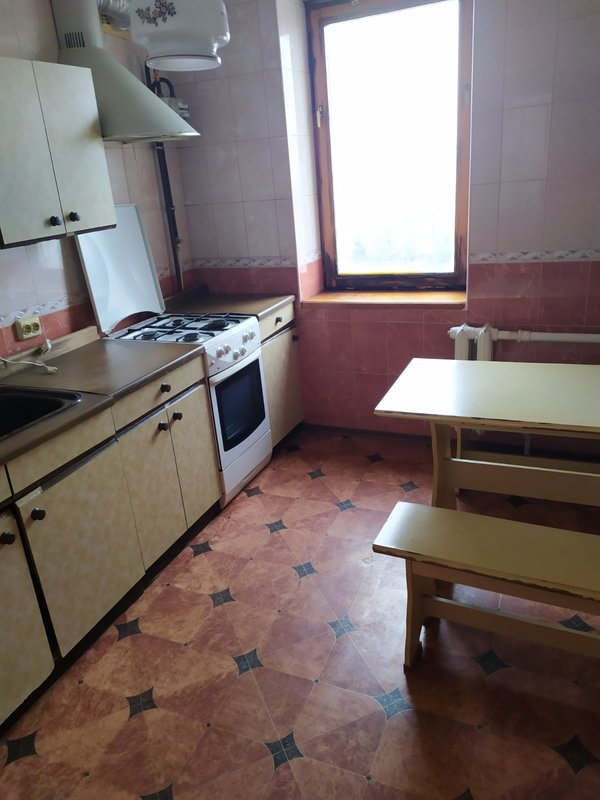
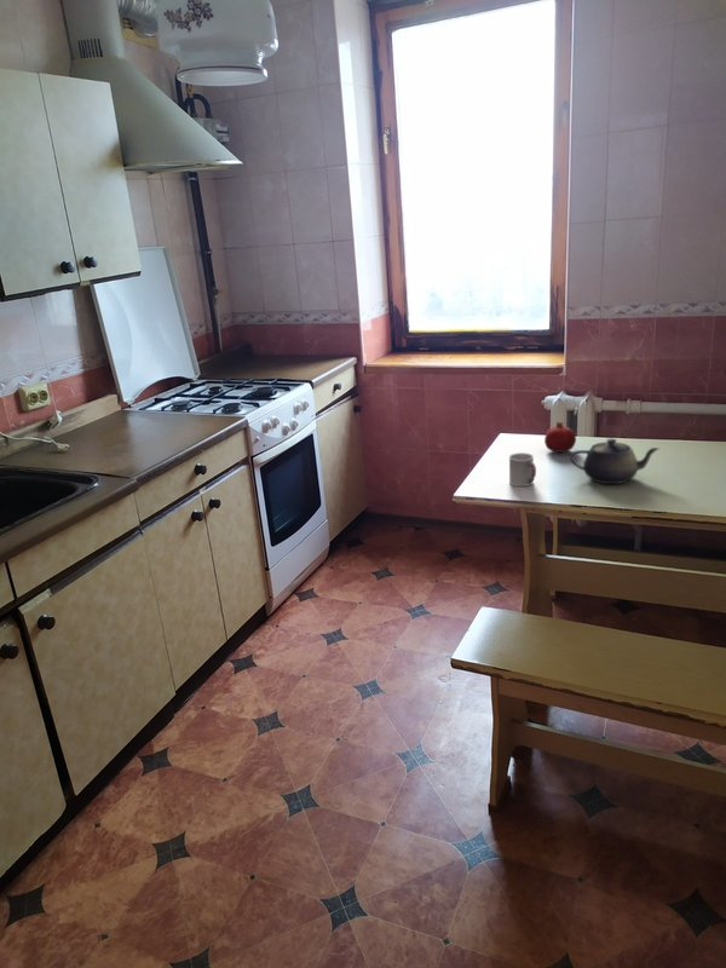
+ fruit (559, 436)
+ cup (524, 471)
+ teapot (613, 459)
